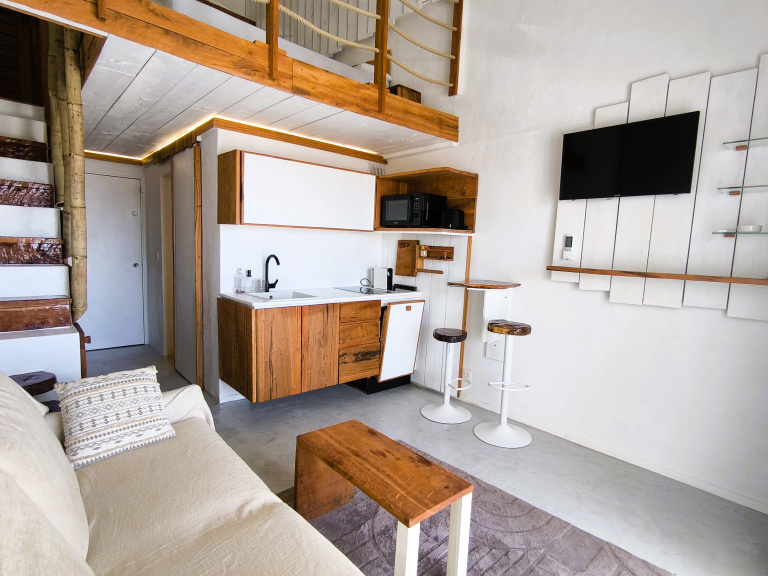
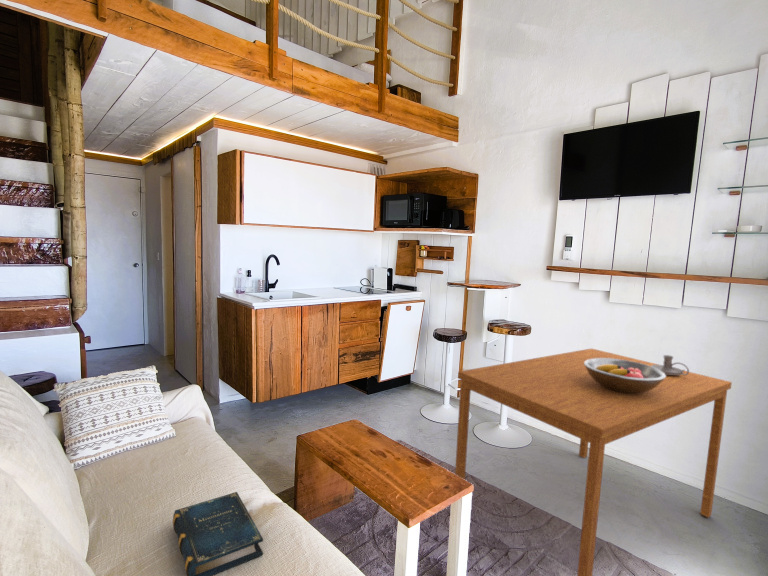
+ fruit bowl (622, 374)
+ book (215, 532)
+ candle holder (670, 365)
+ dining table (587, 444)
